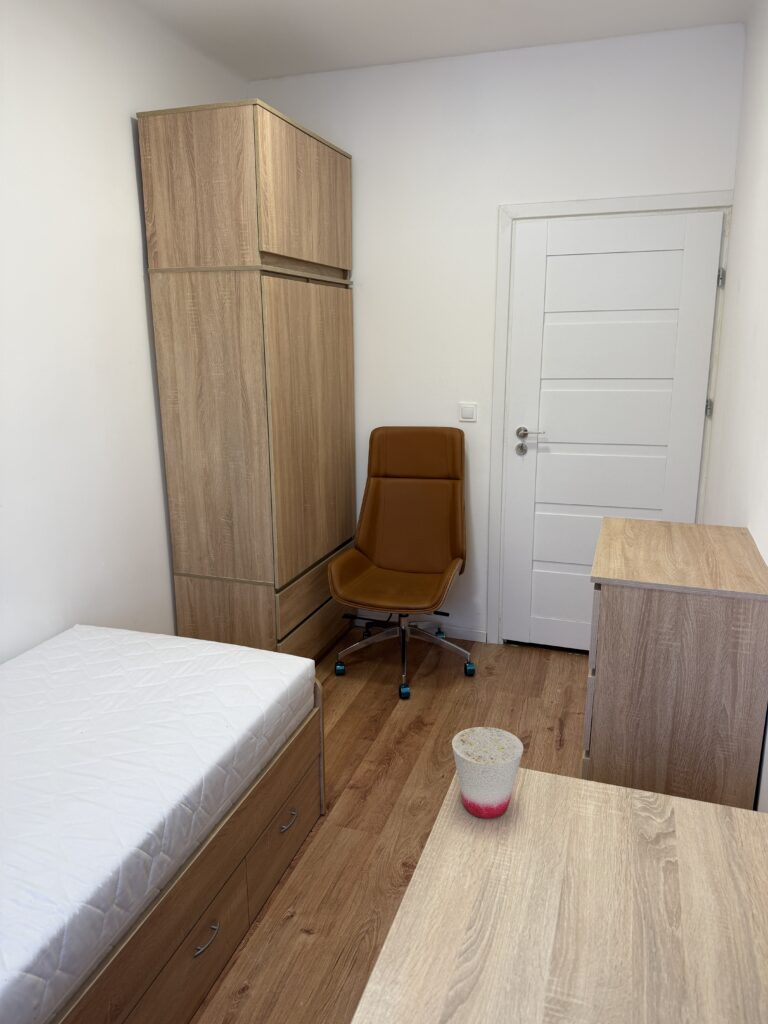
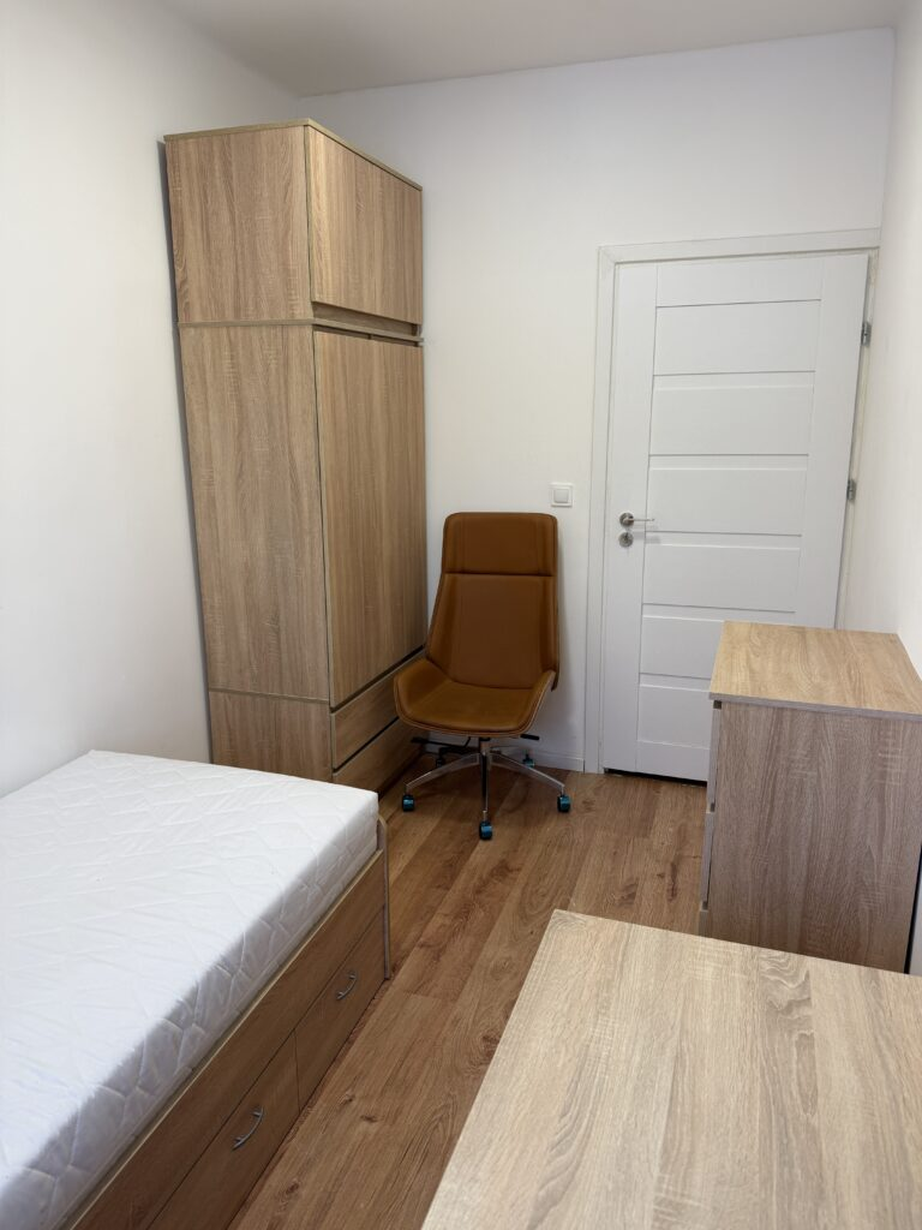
- cup (486, 775)
